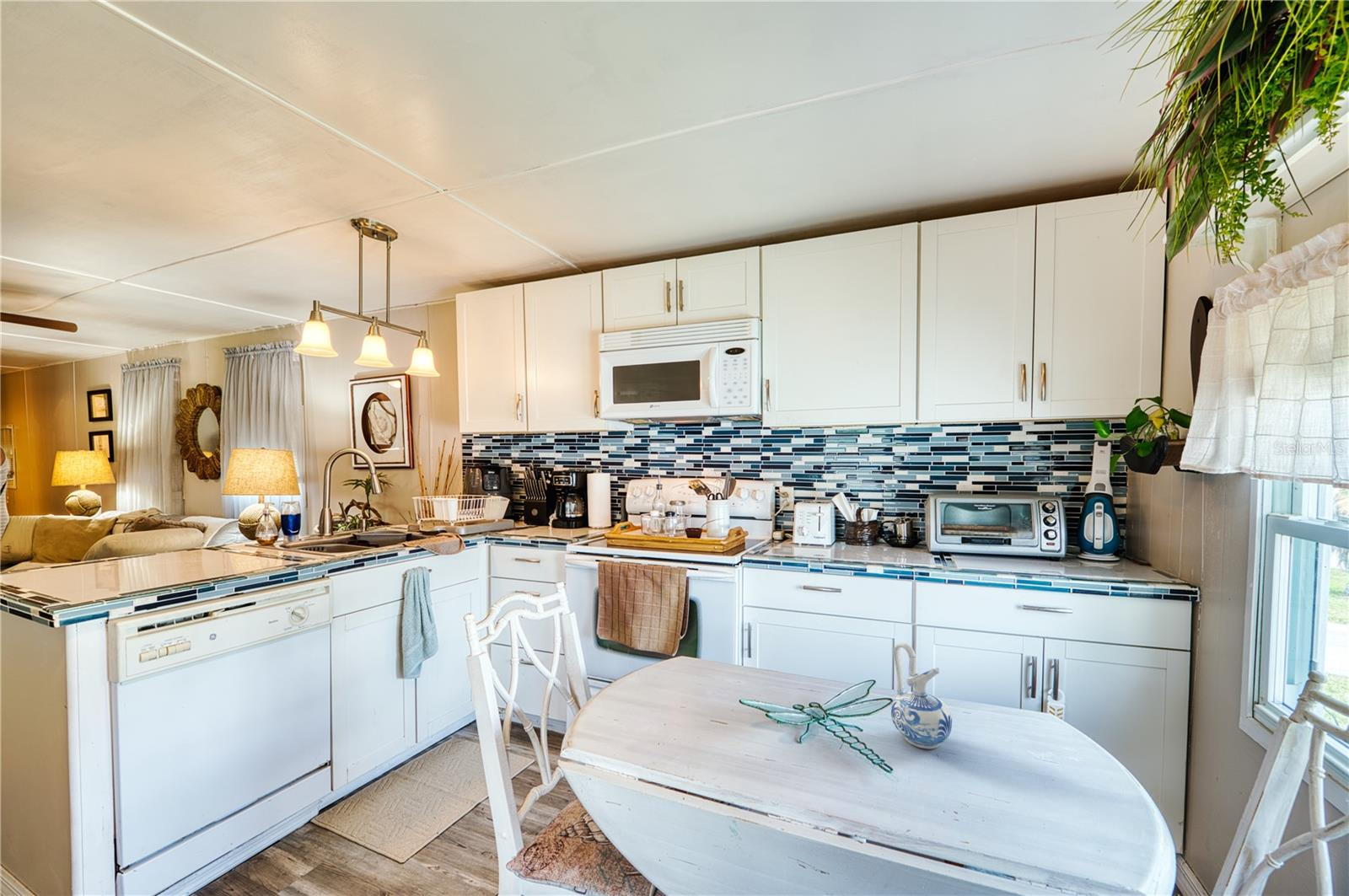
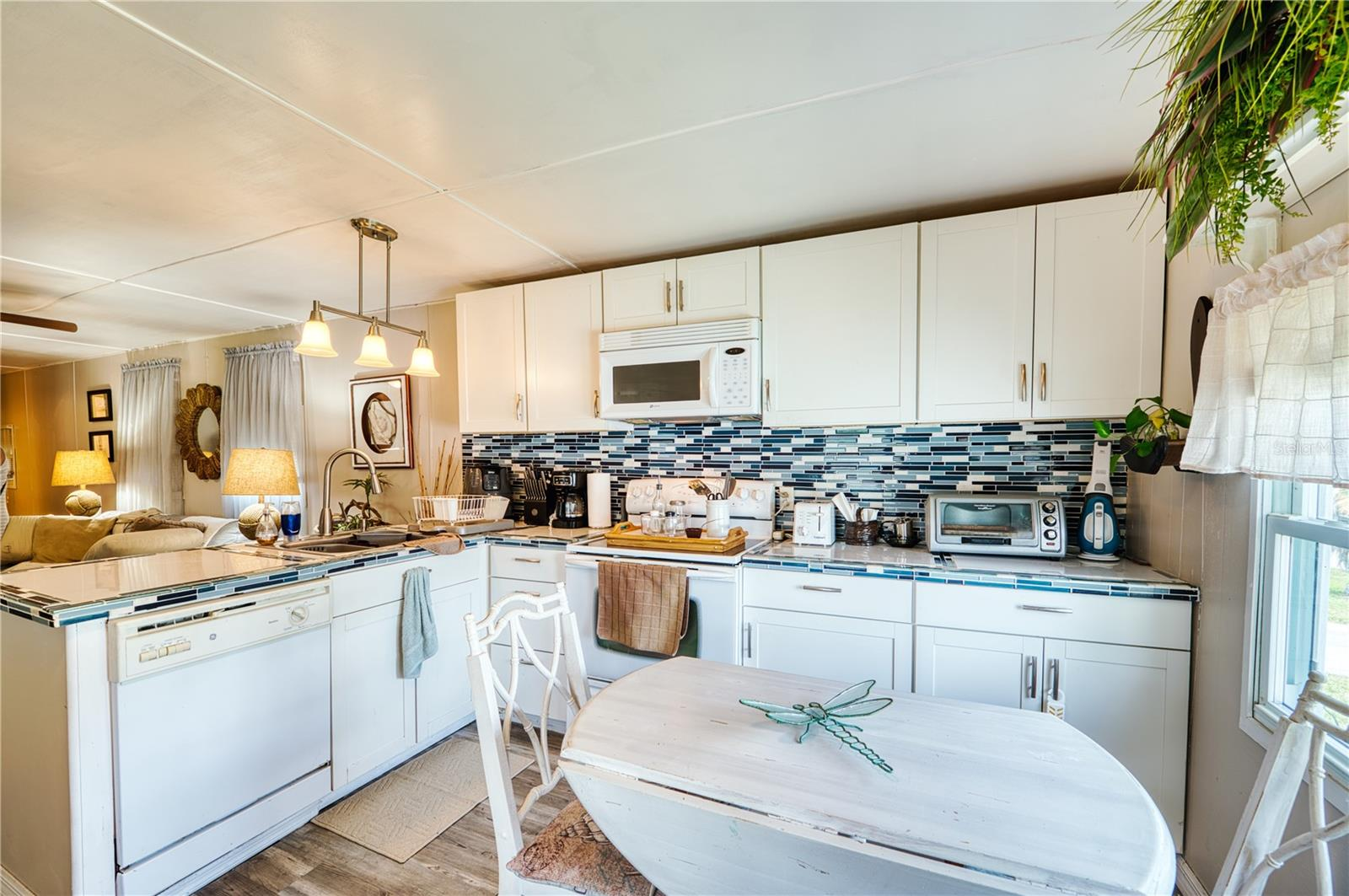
- ceramic pitcher (921, 694)
